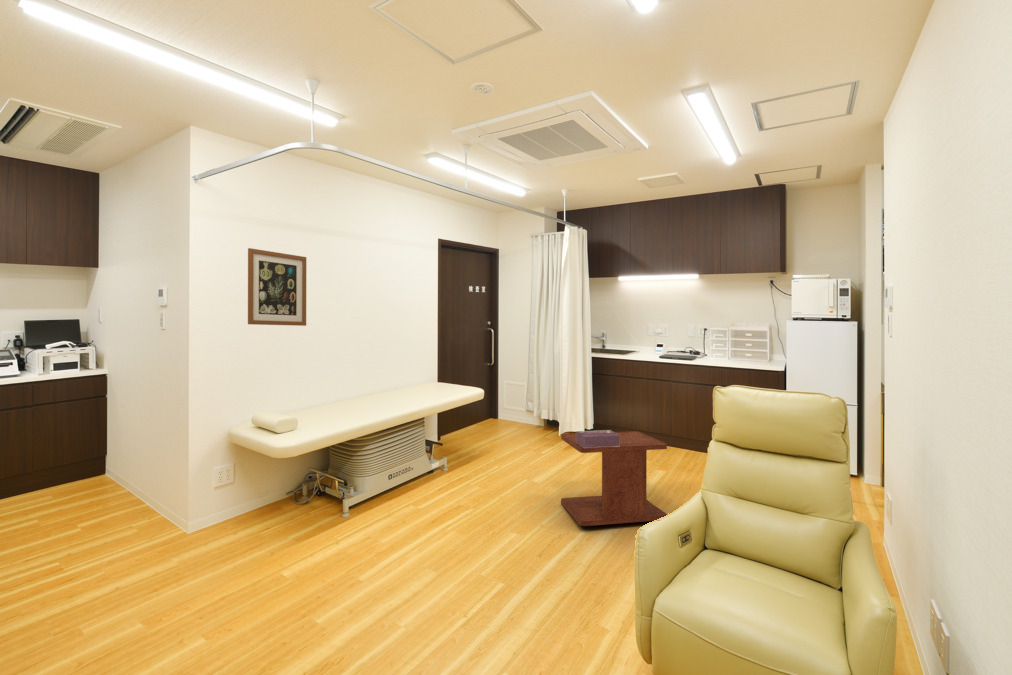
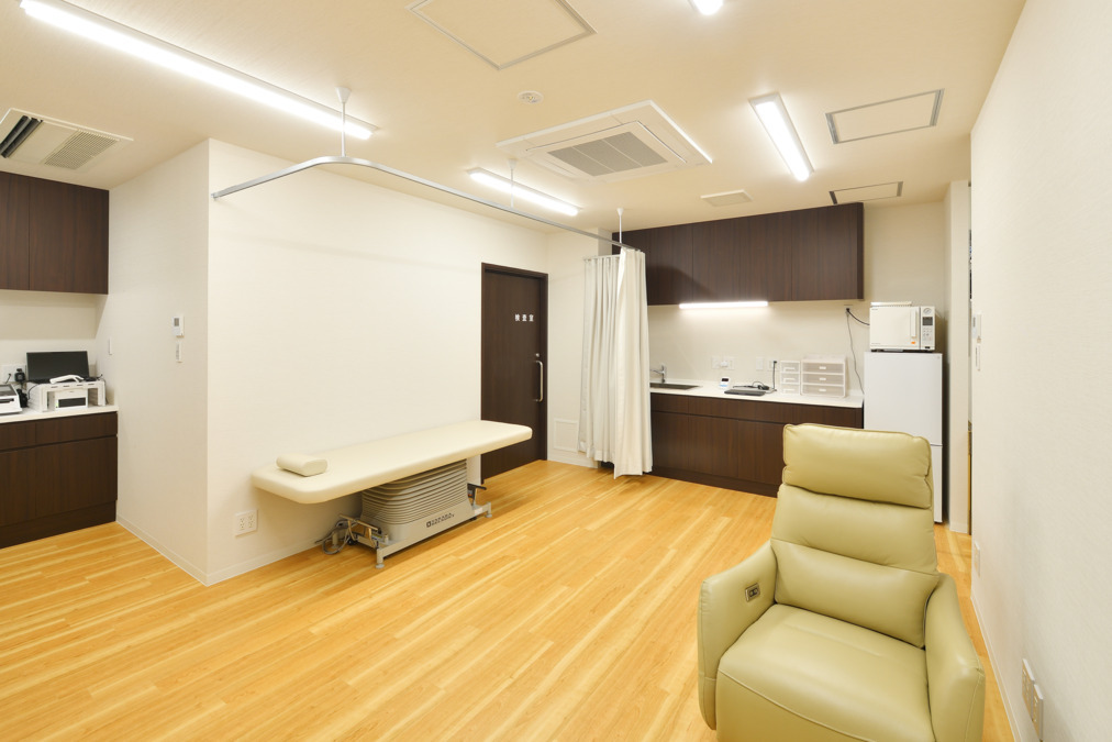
- wall art (278, 289)
- side table (611, 475)
- tissue box (597, 438)
